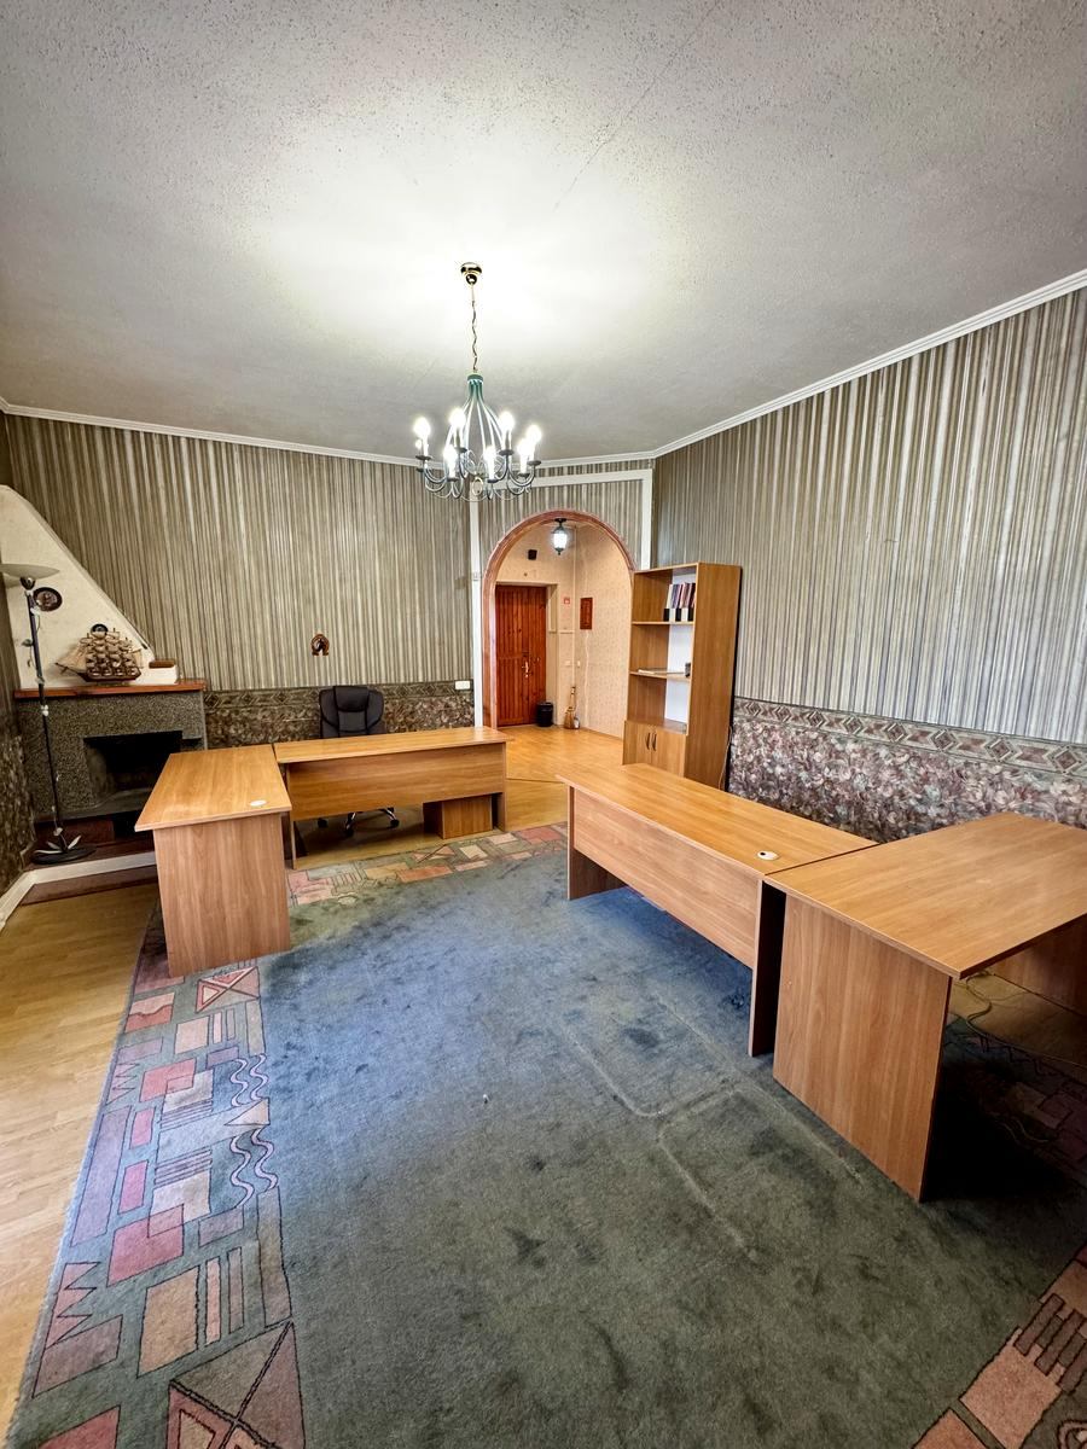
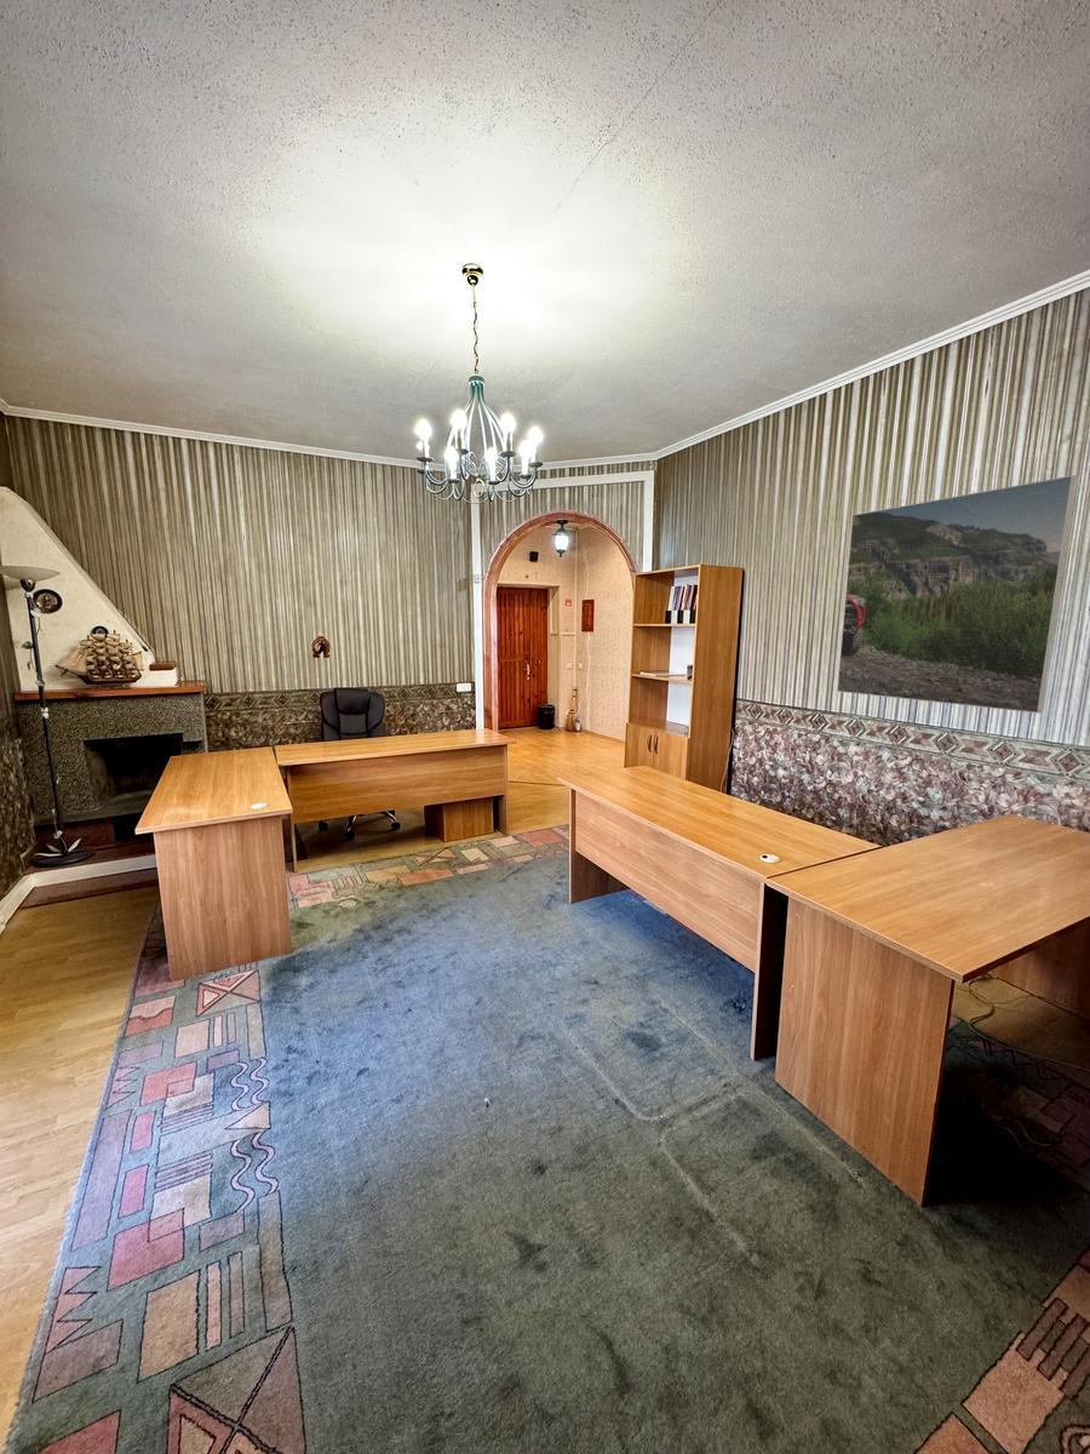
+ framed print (935, 602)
